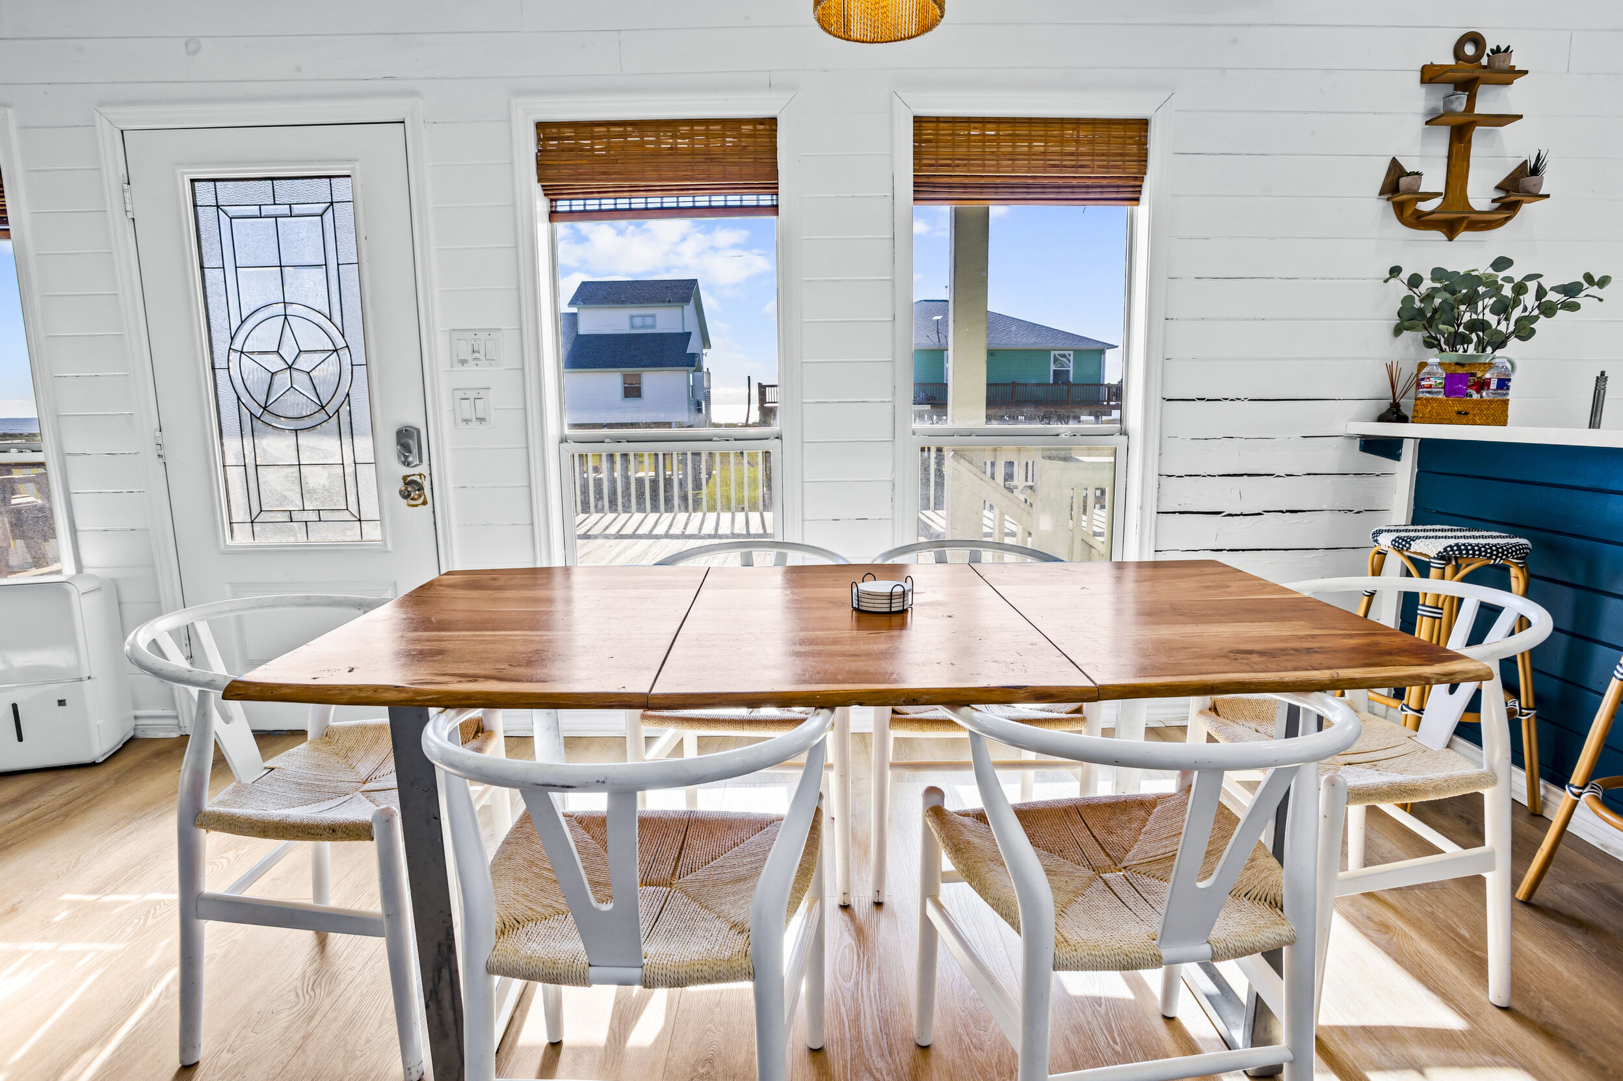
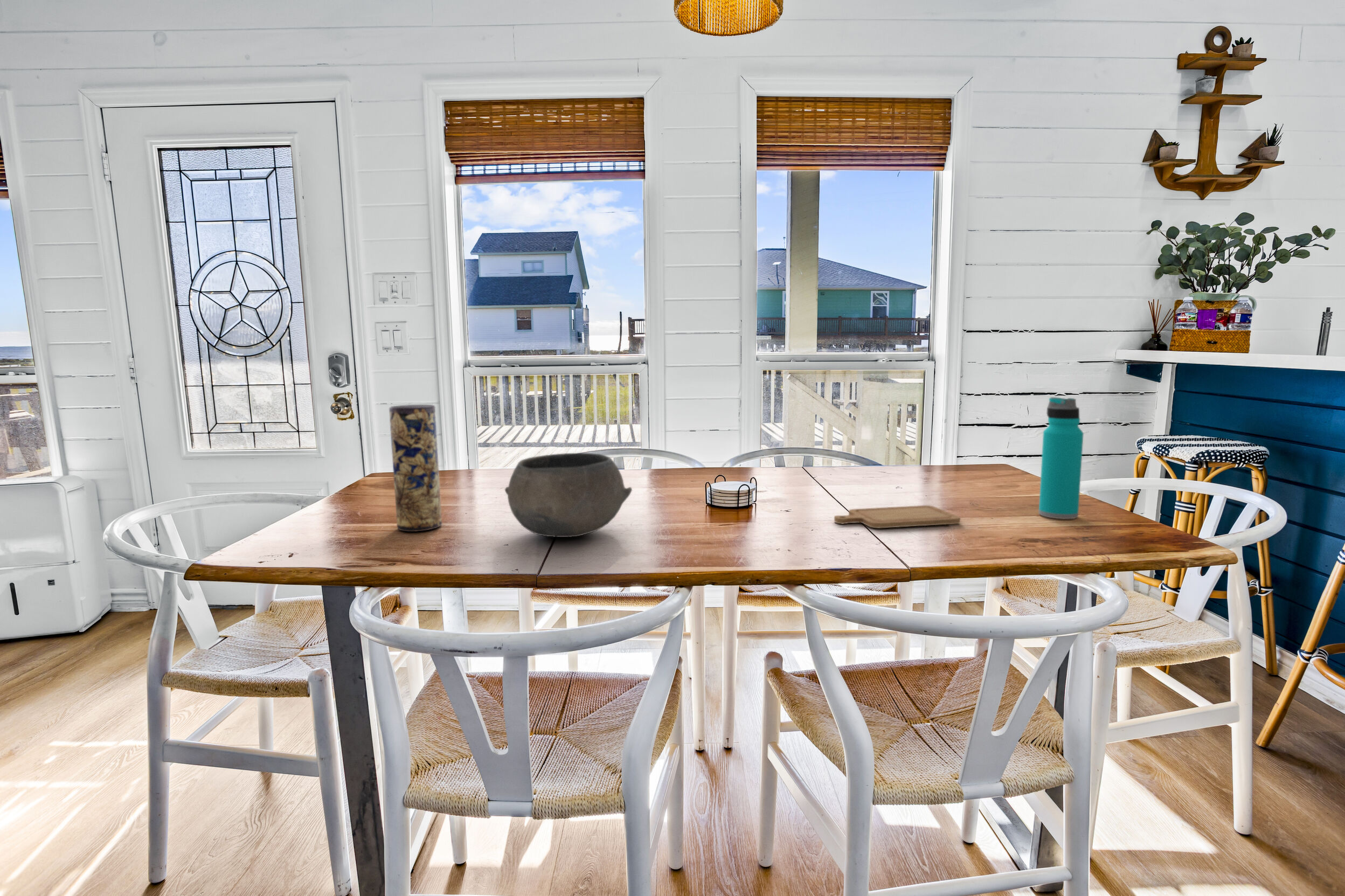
+ bowl (566, 497)
+ vase (416, 467)
+ water bottle (1062, 457)
+ chopping board (891, 517)
